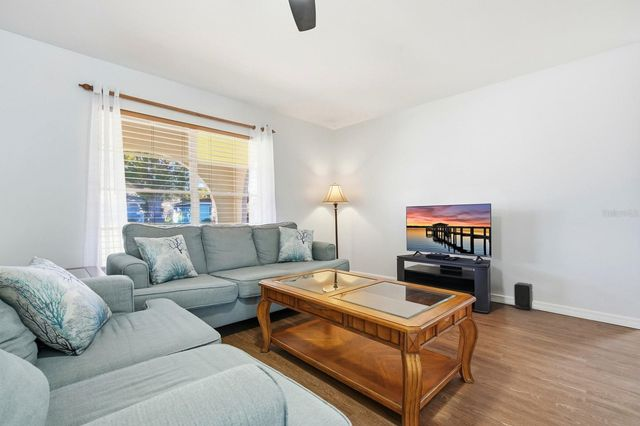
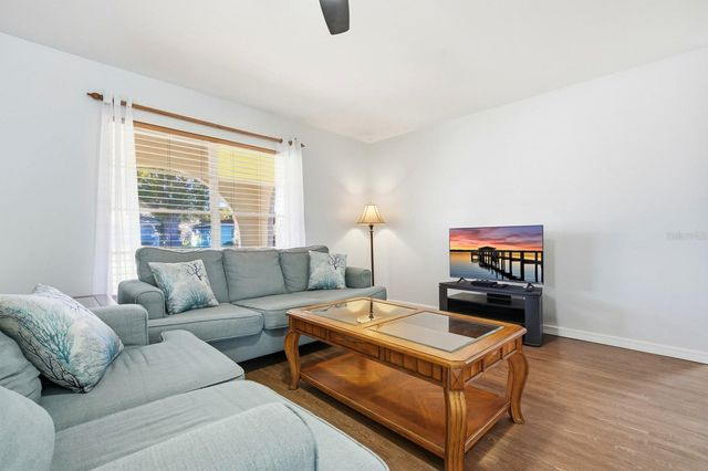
- speaker (523, 296)
